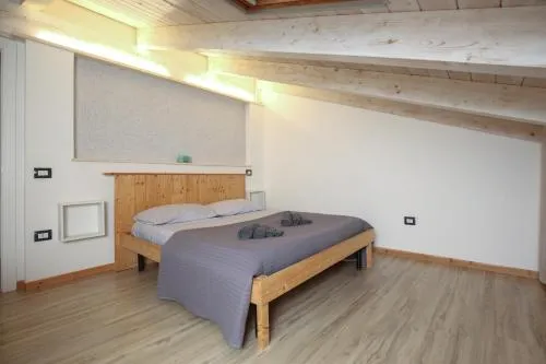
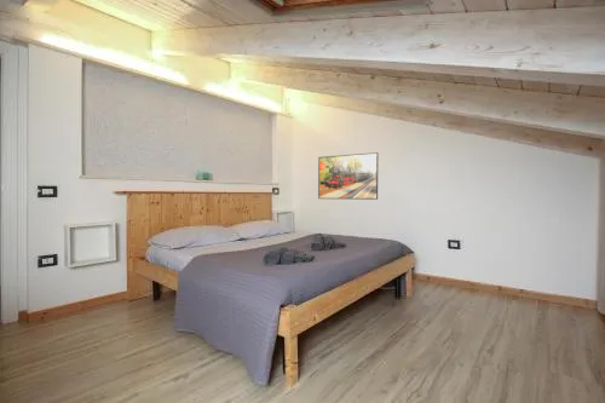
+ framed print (346, 177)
